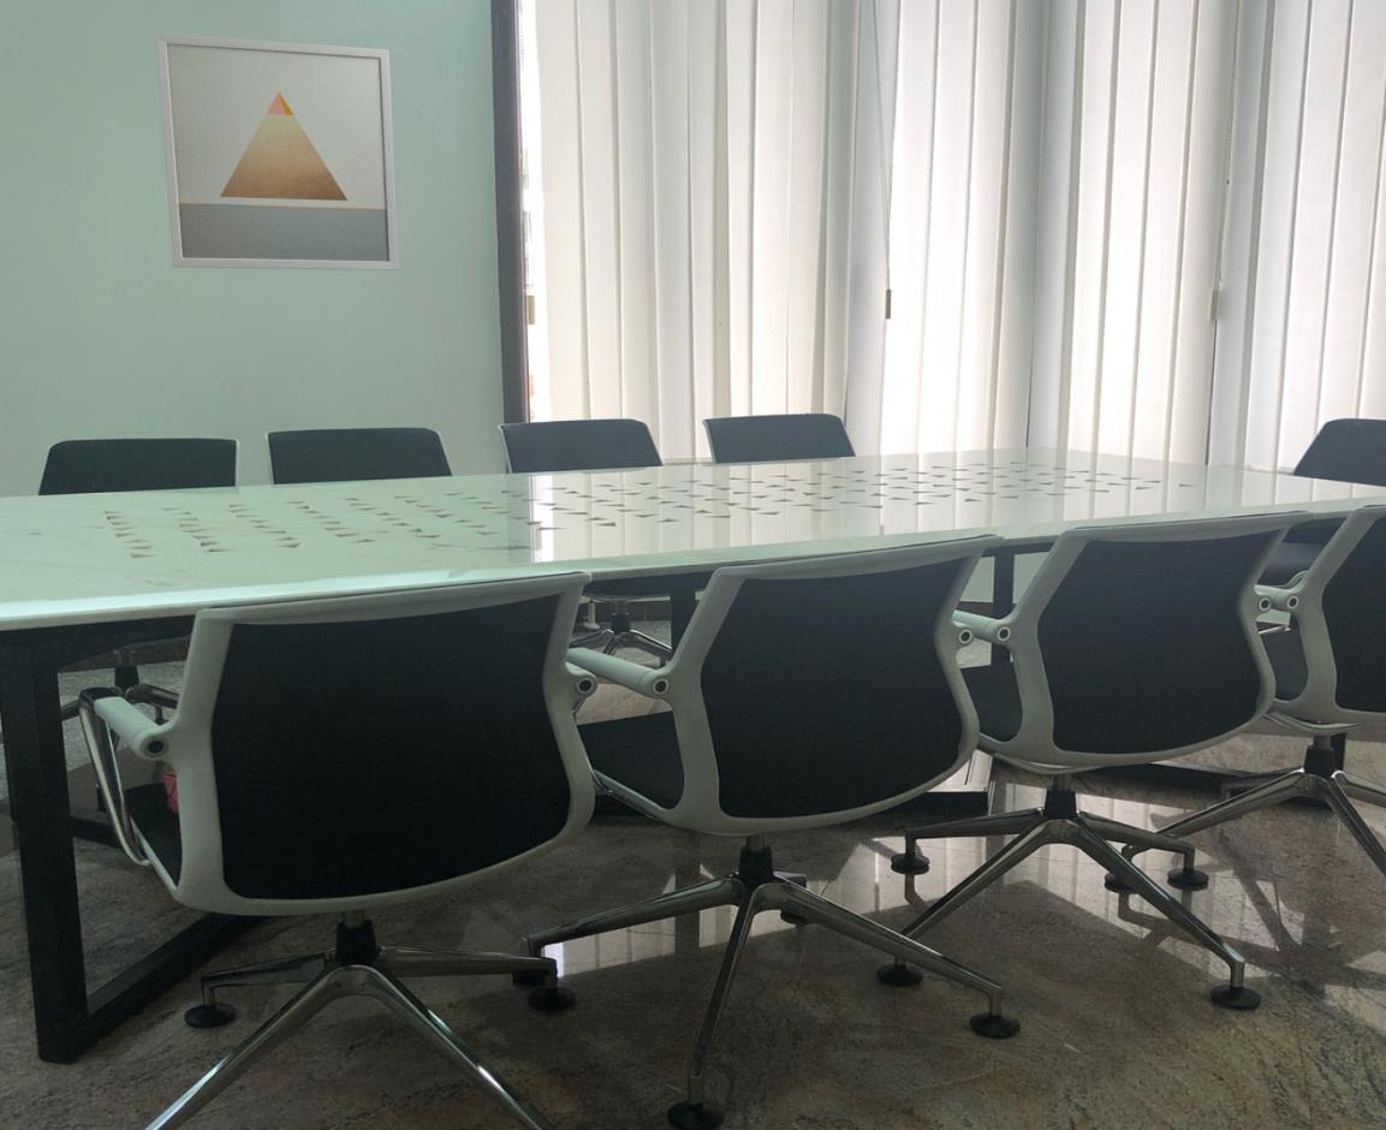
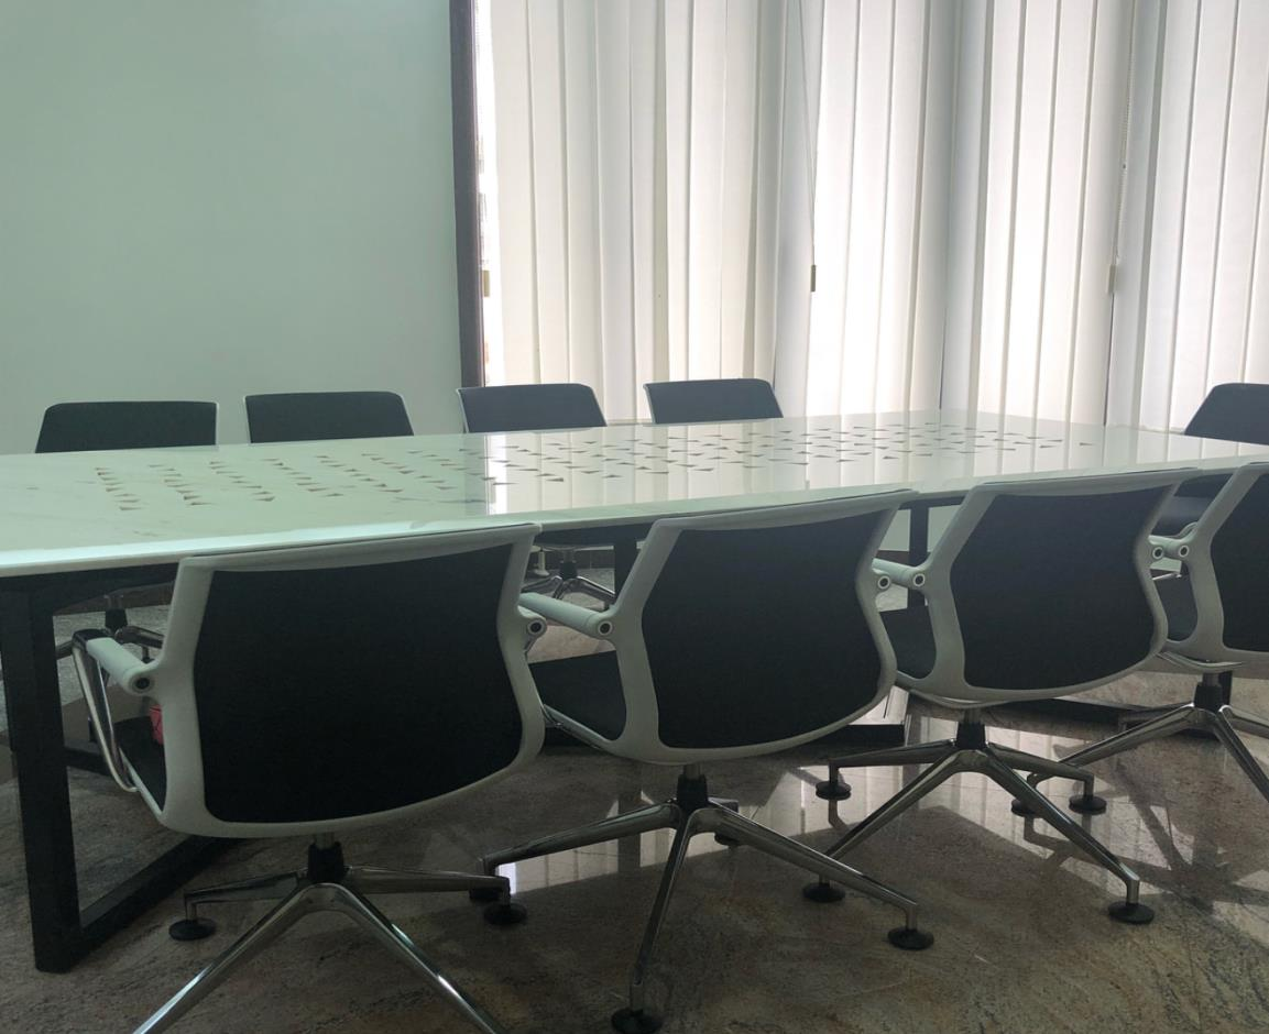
- wall art (281, 157)
